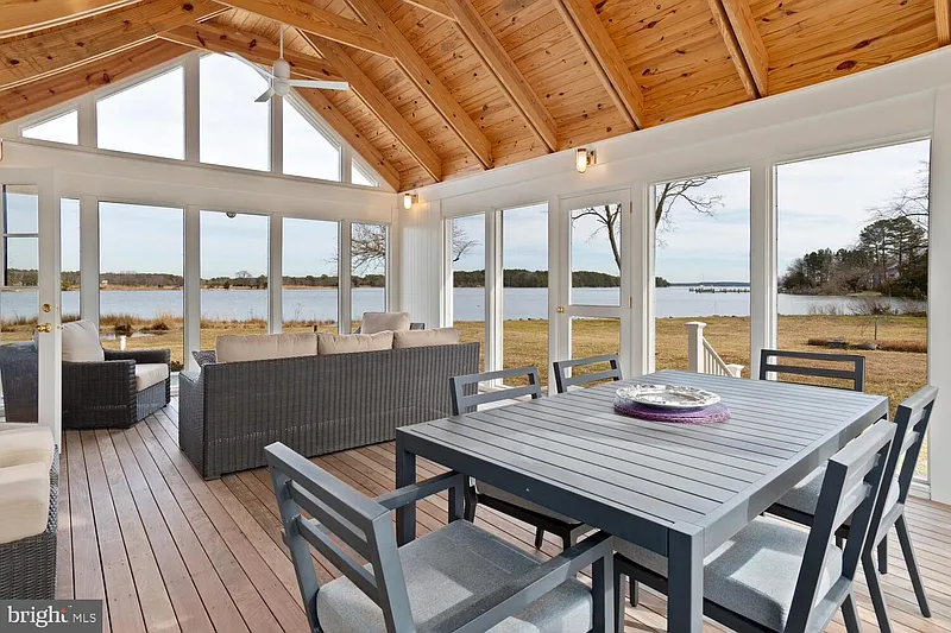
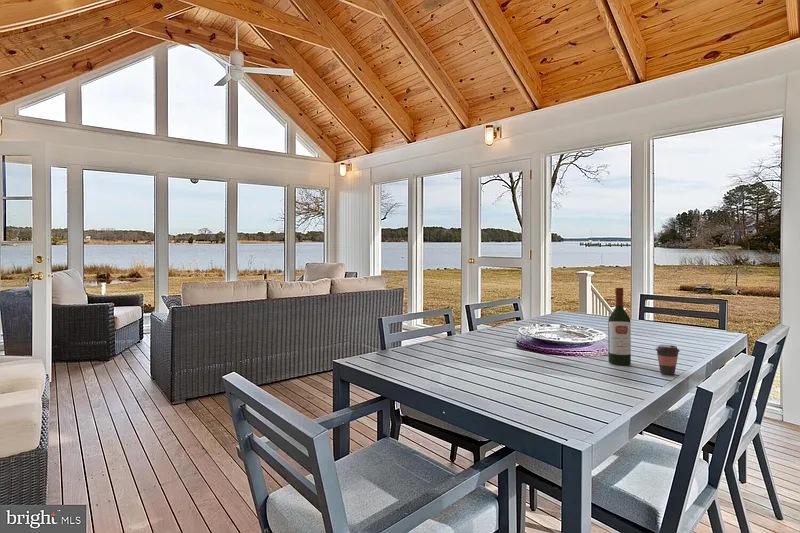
+ wine bottle (619, 325)
+ coffee cup (667, 359)
